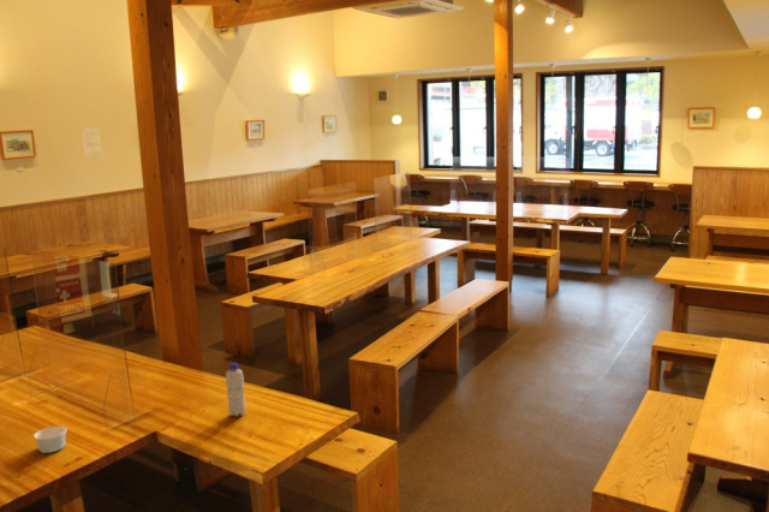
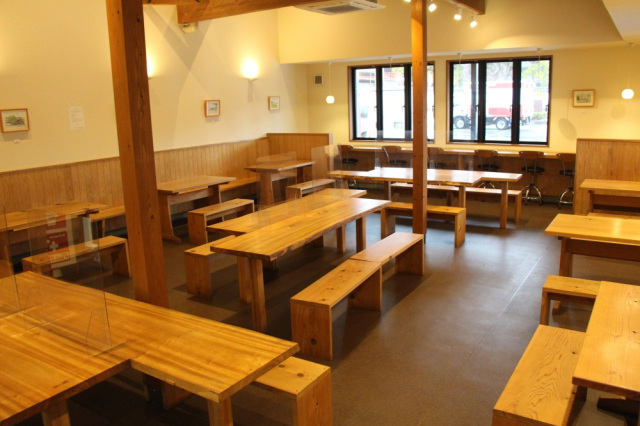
- bottle (234, 388)
- paper cup (50, 440)
